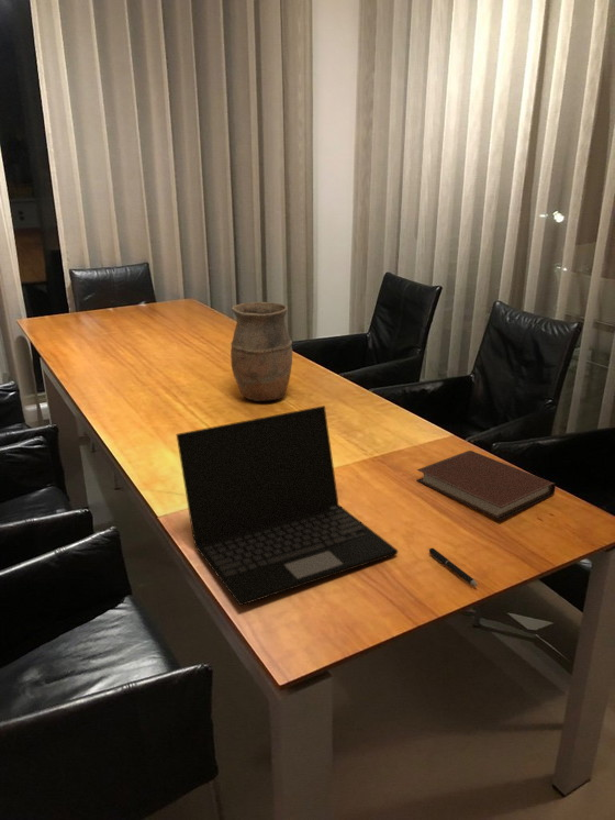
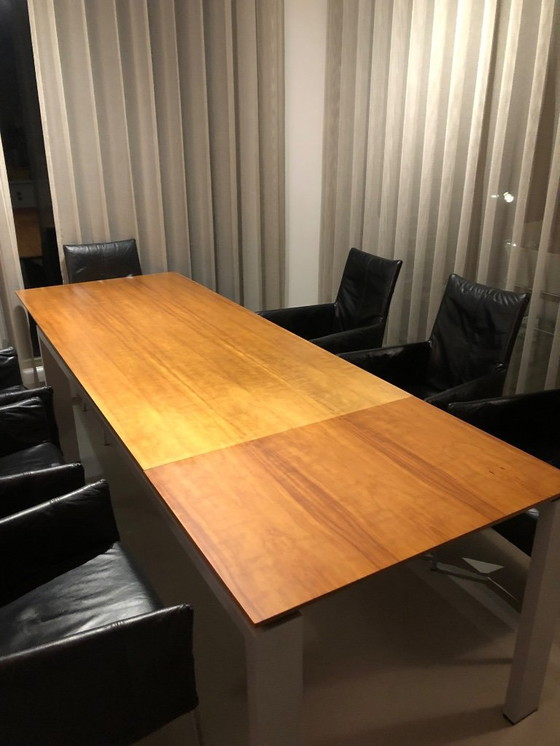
- laptop (286, 494)
- pen (452, 566)
- vase (261, 353)
- notebook (484, 481)
